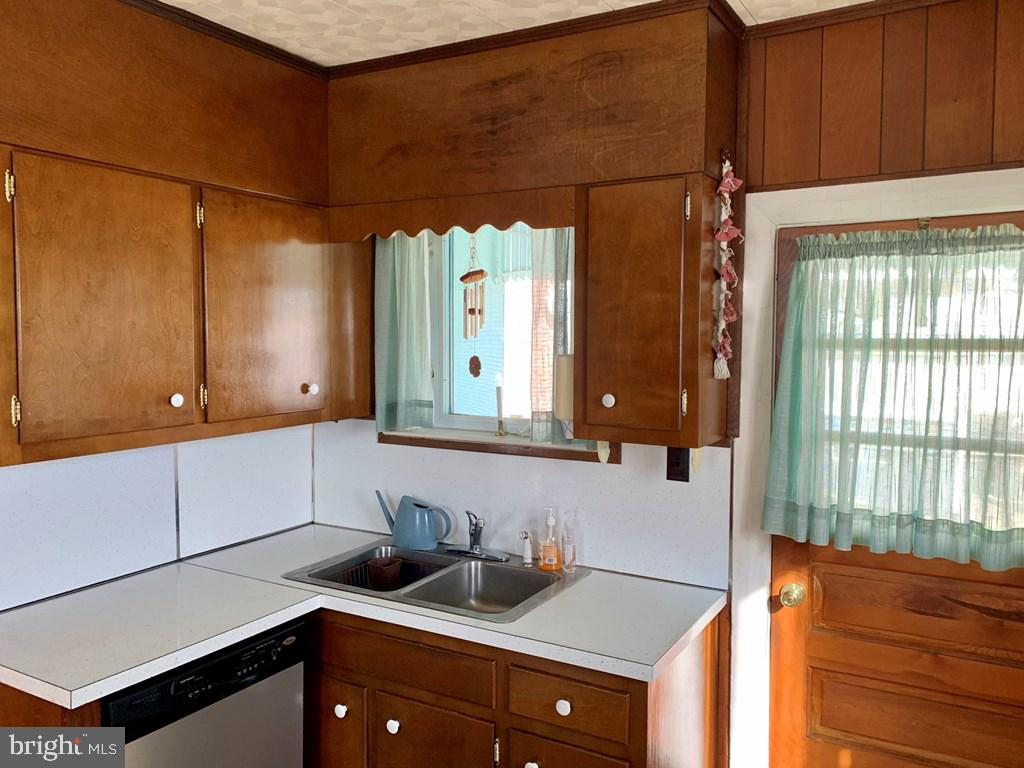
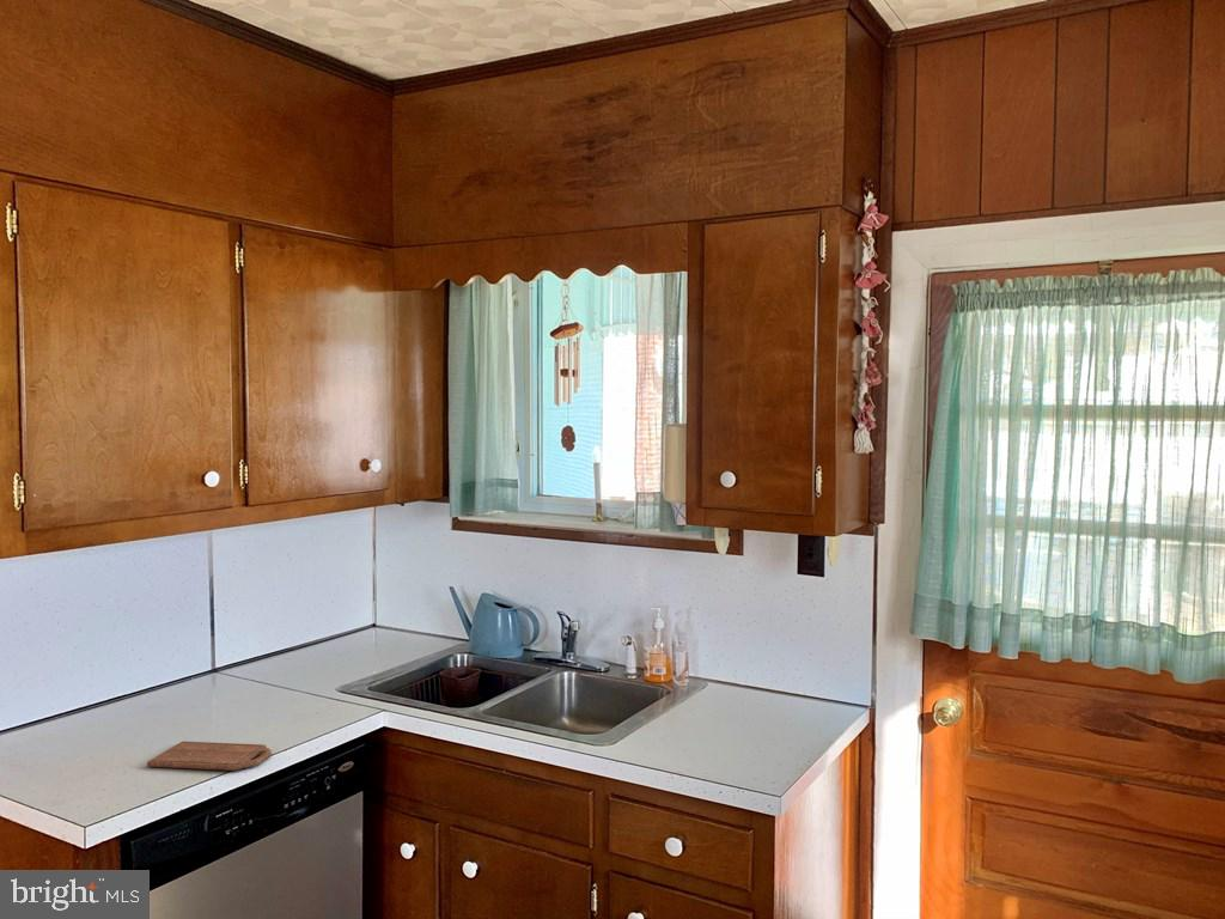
+ cutting board (214, 755)
